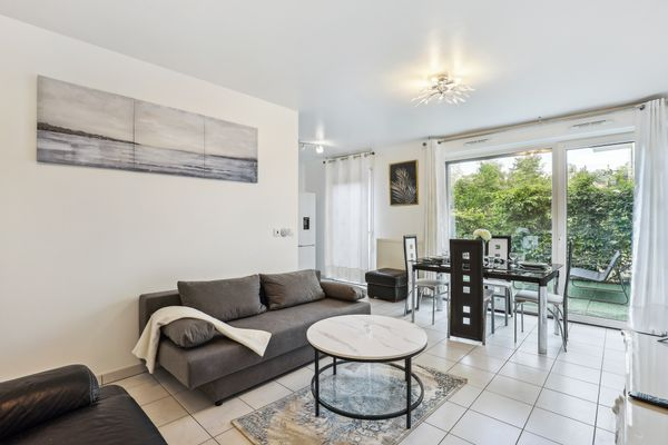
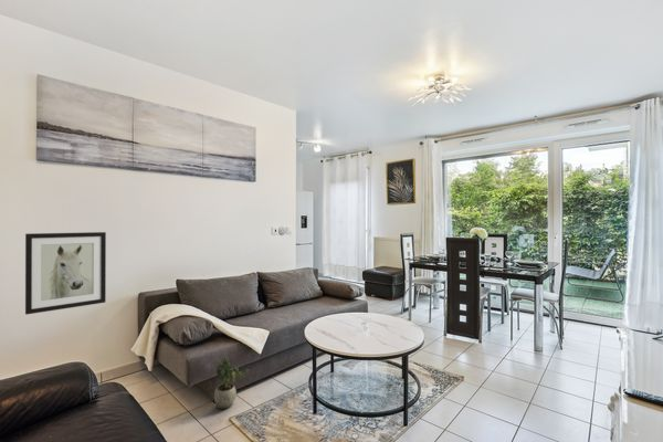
+ potted plant (229, 380)
+ wall art (67, 270)
